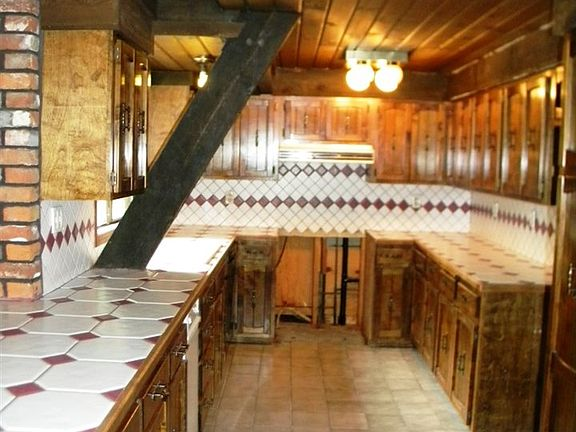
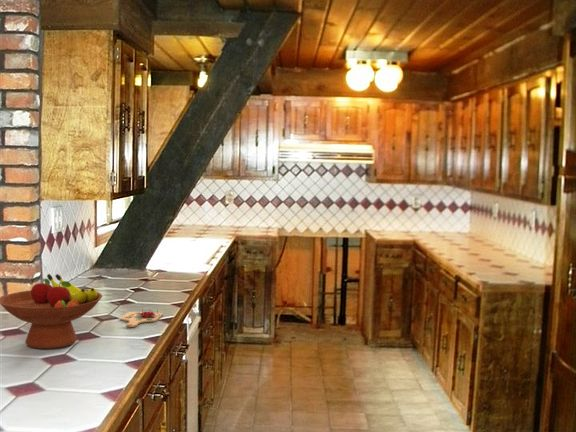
+ cutting board (138, 316)
+ fruit bowl (51, 311)
